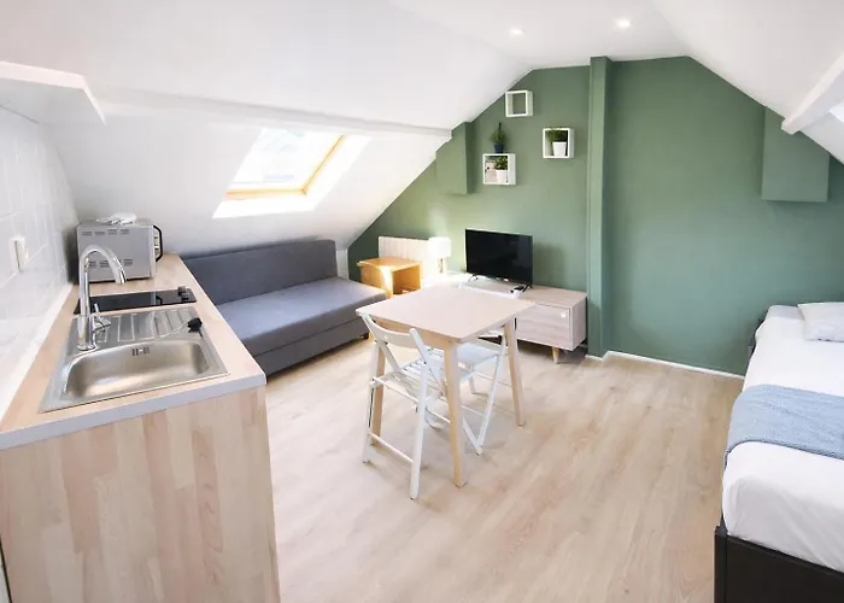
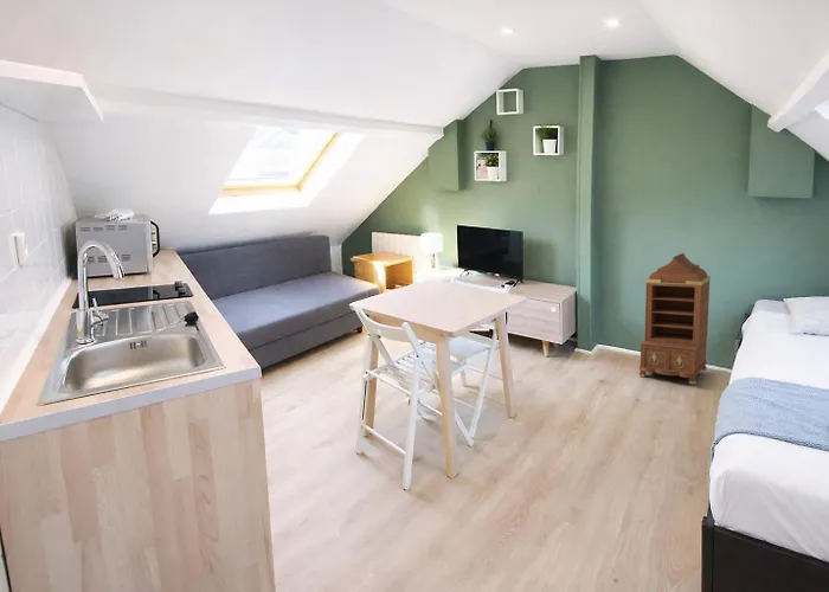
+ cabinet (674, 315)
